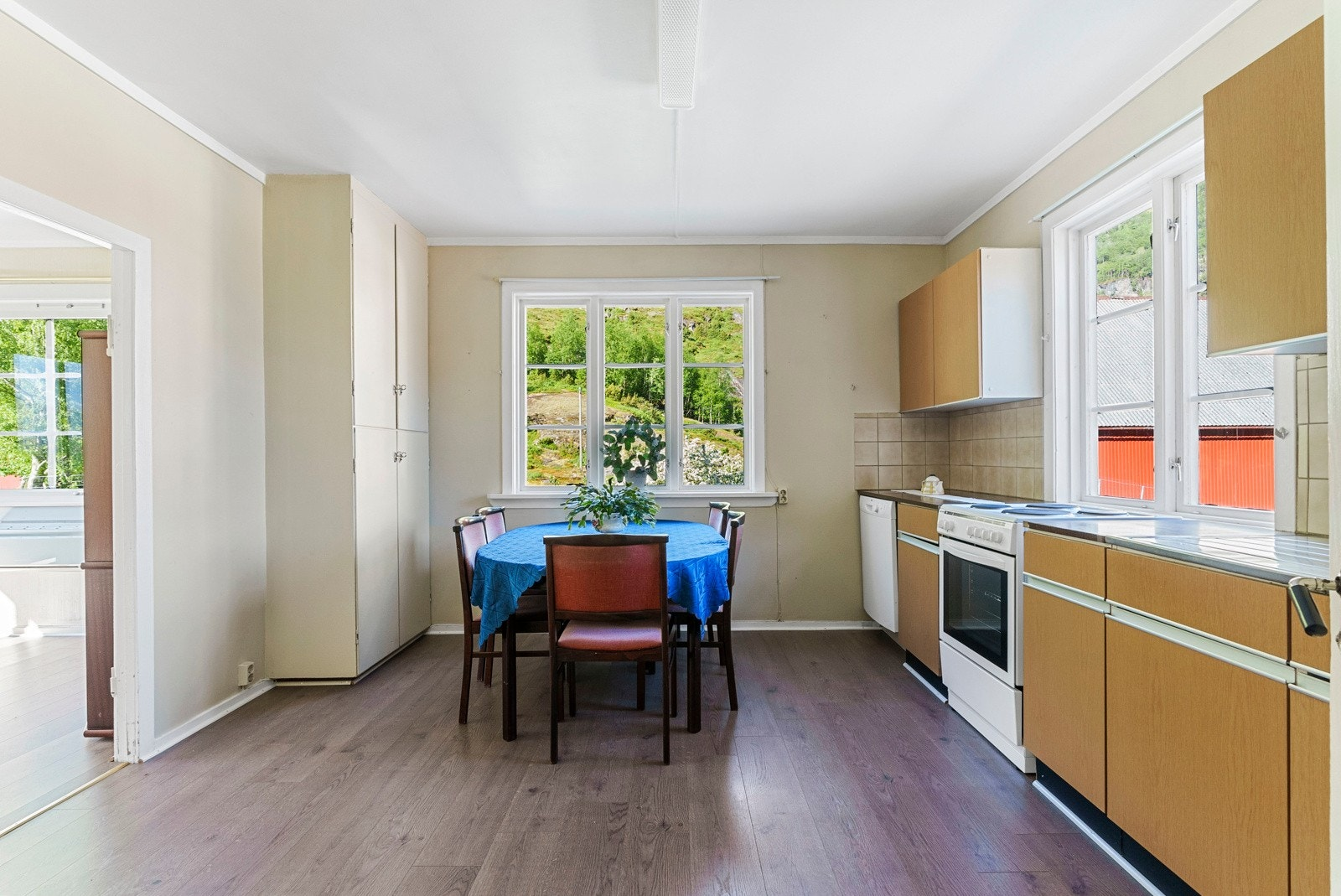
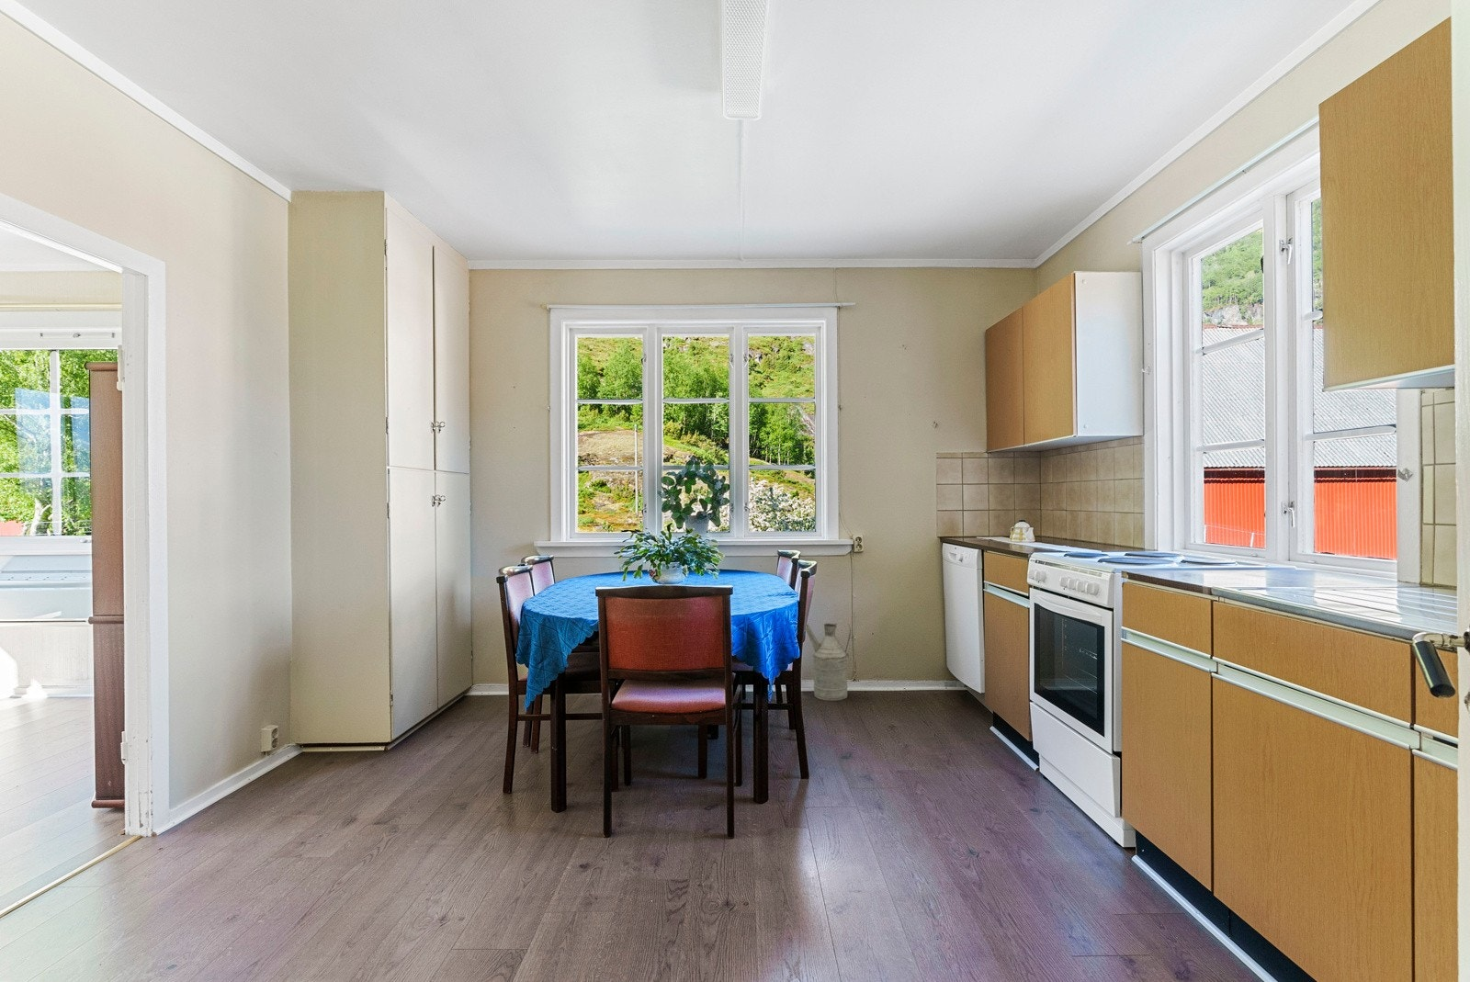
+ watering can (827, 658)
